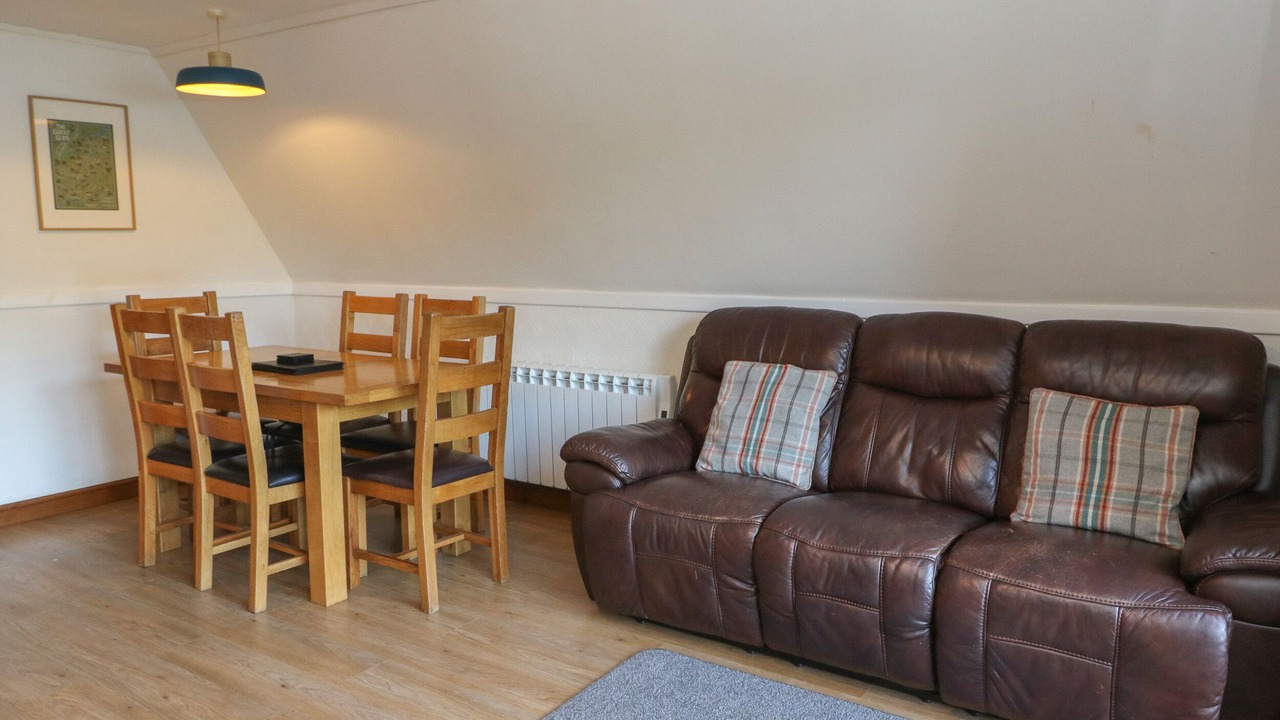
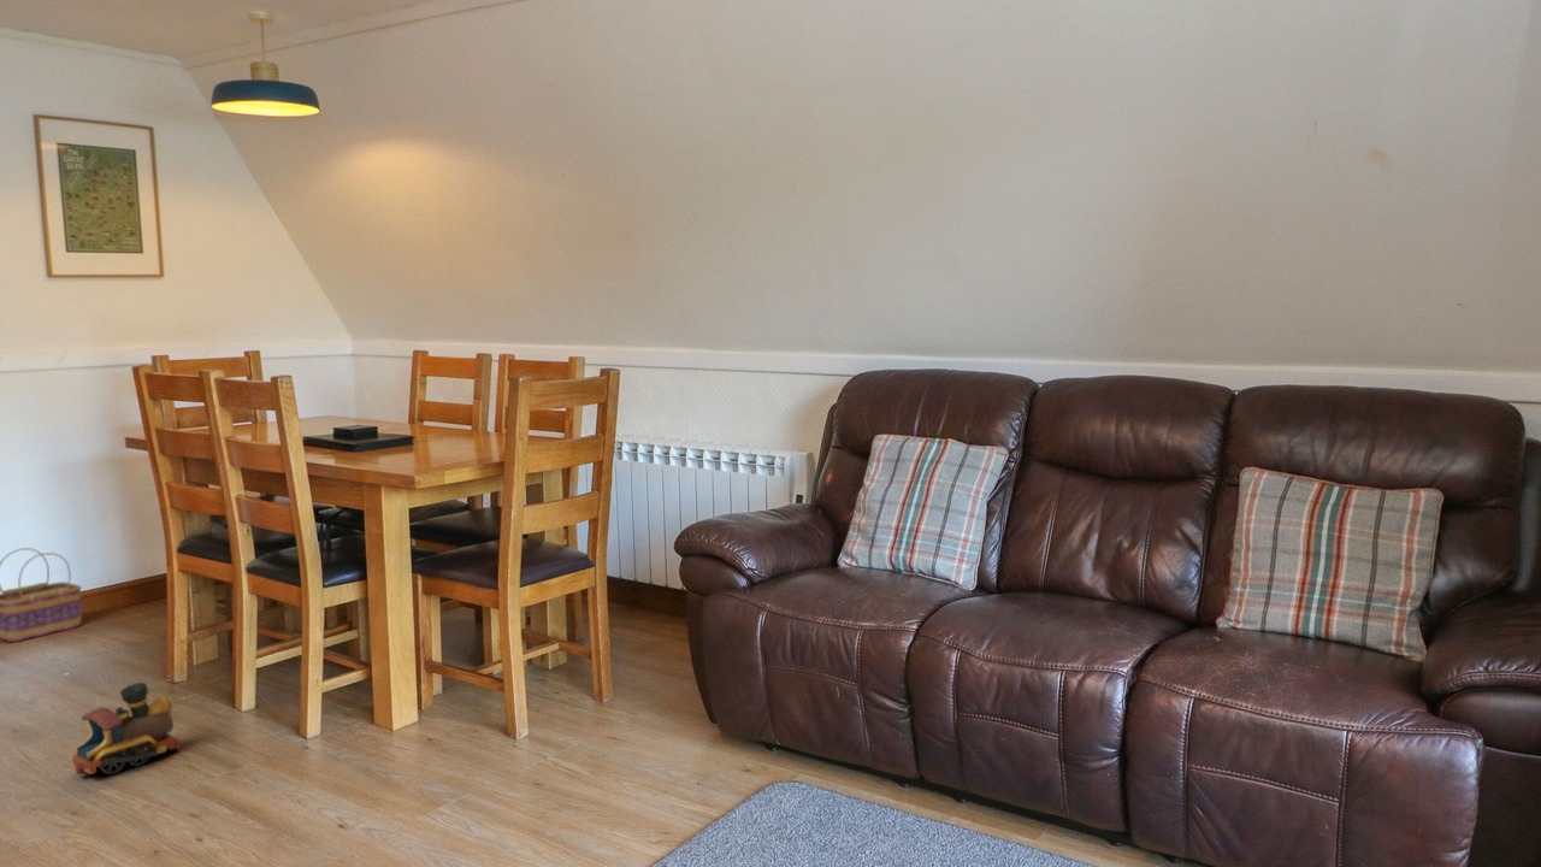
+ toy train (125, 725)
+ basket (35, 590)
